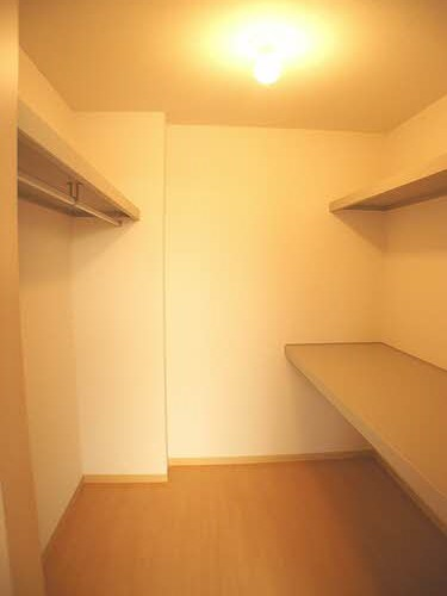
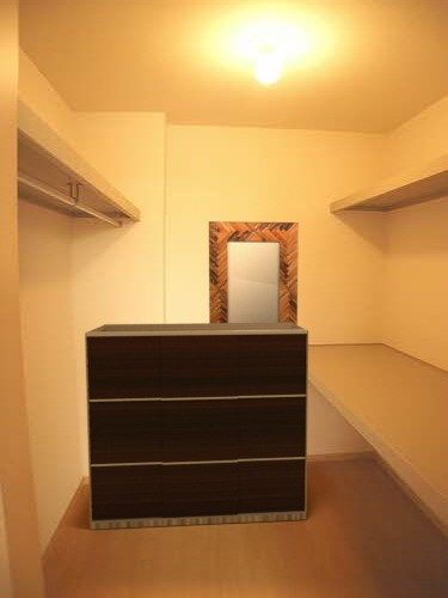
+ home mirror (253, 289)
+ dresser (200, 416)
